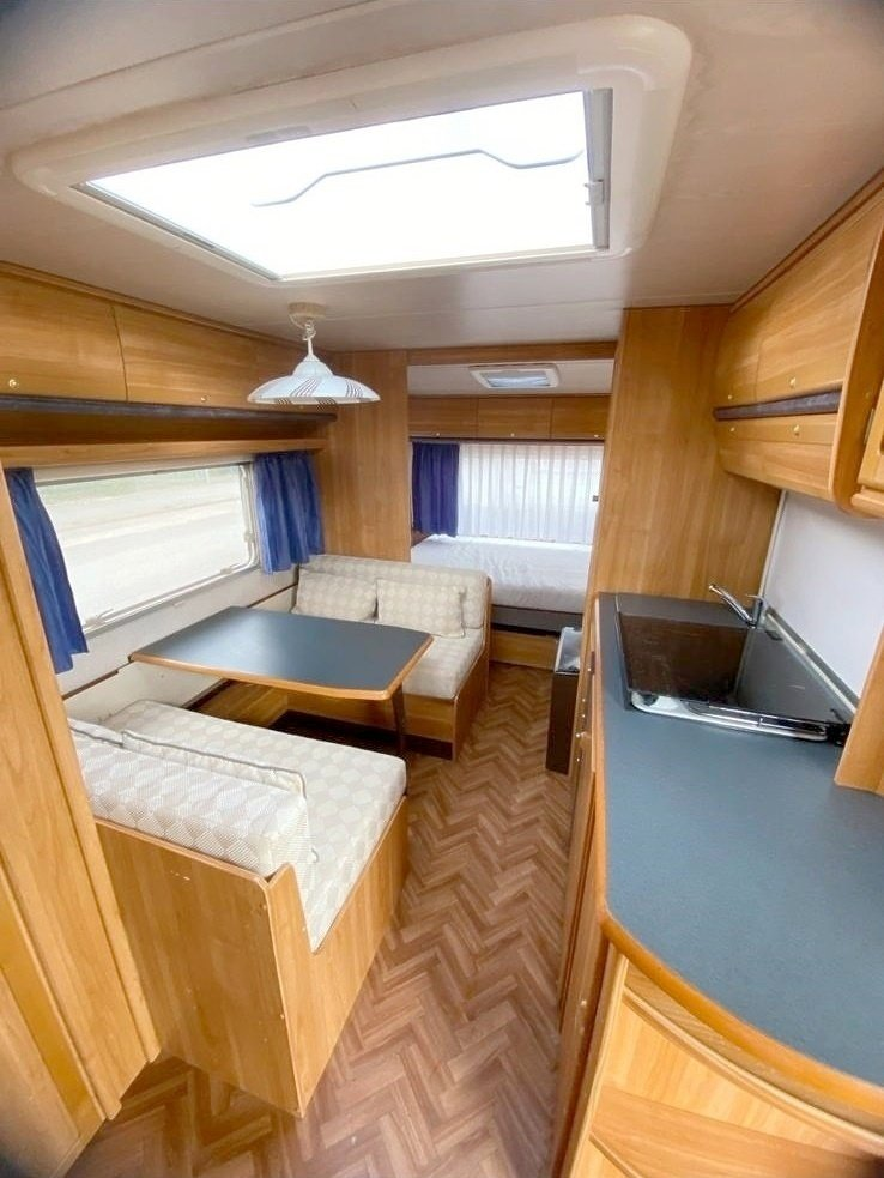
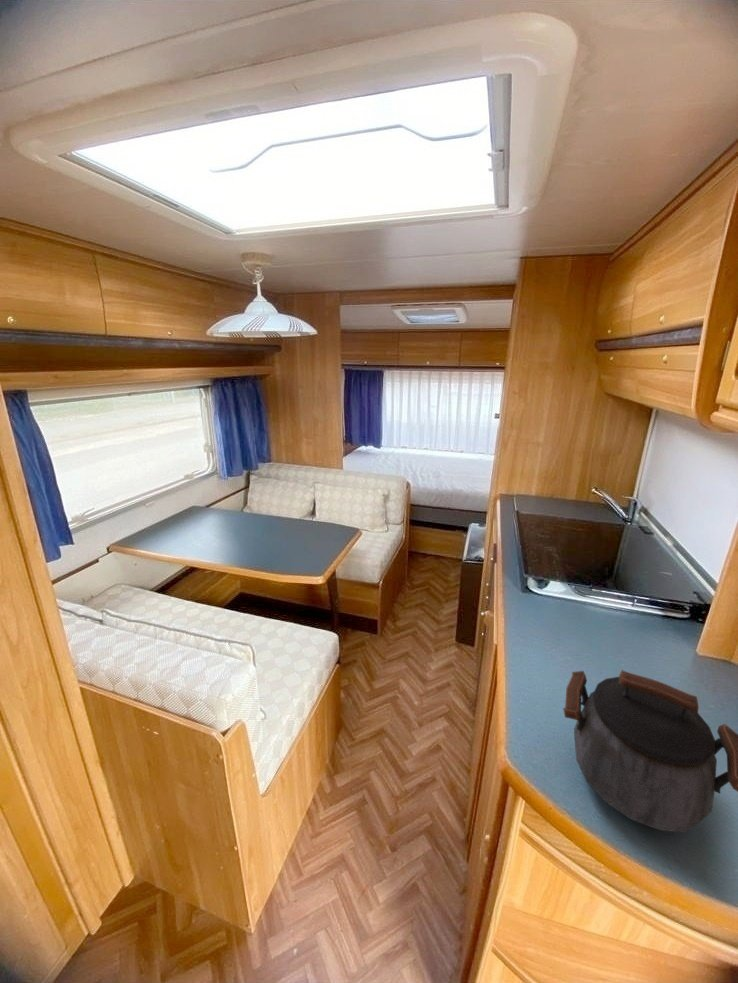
+ kettle (643, 738)
